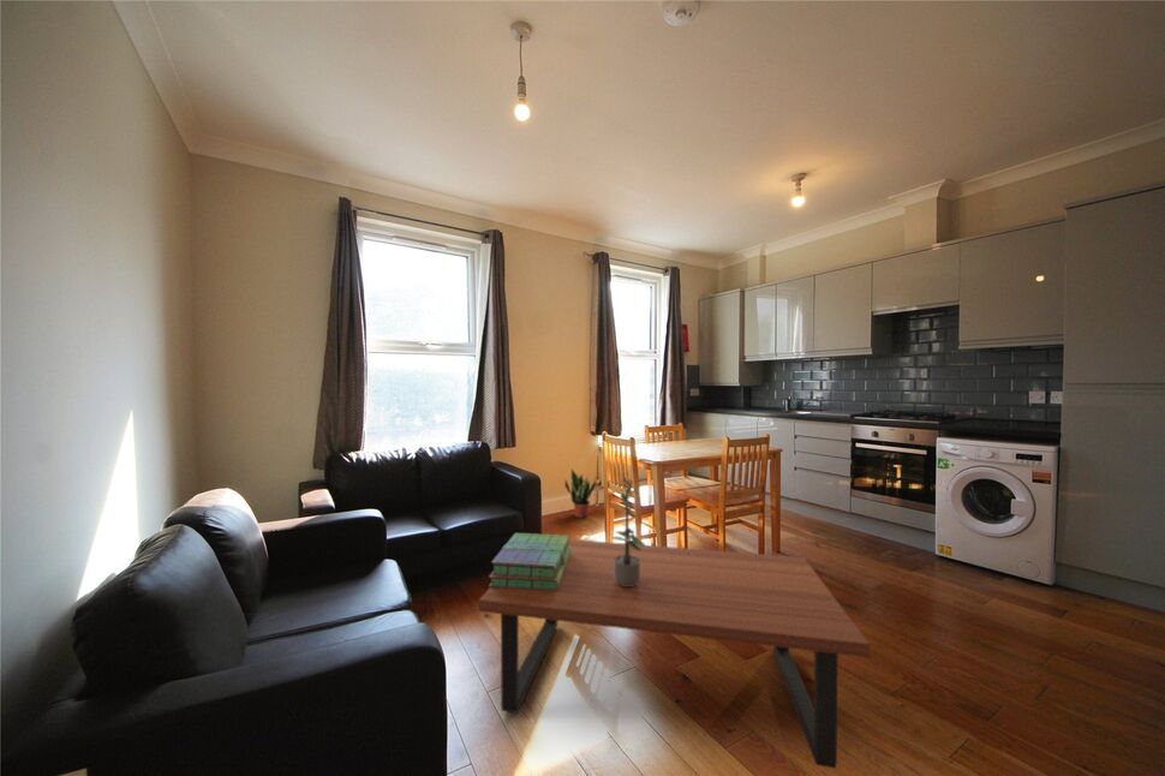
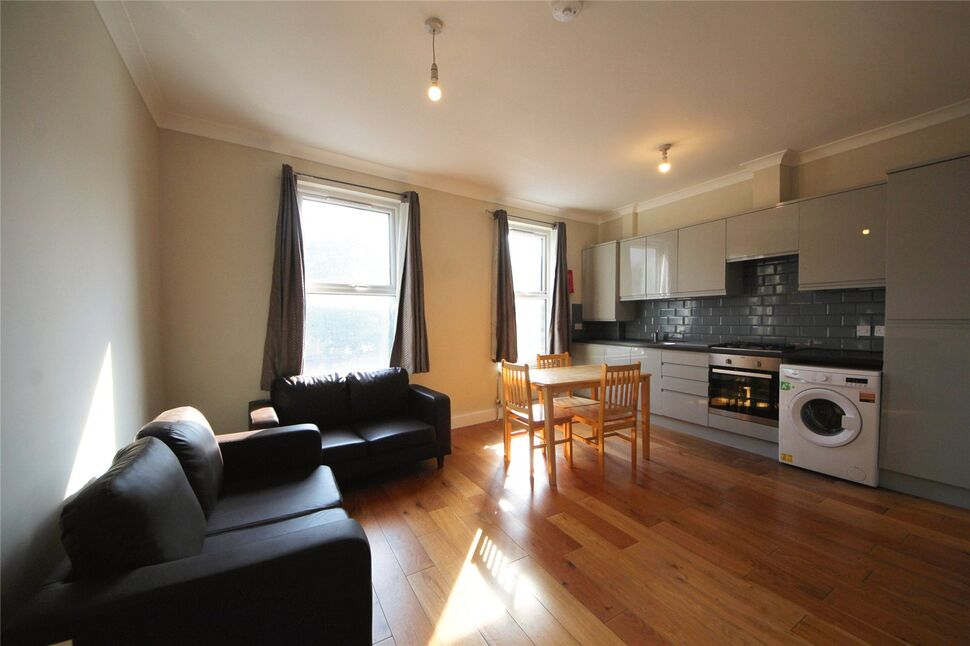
- potted plant (627, 524)
- stack of books (533, 557)
- potted plant (582, 491)
- coffee table (658, 628)
